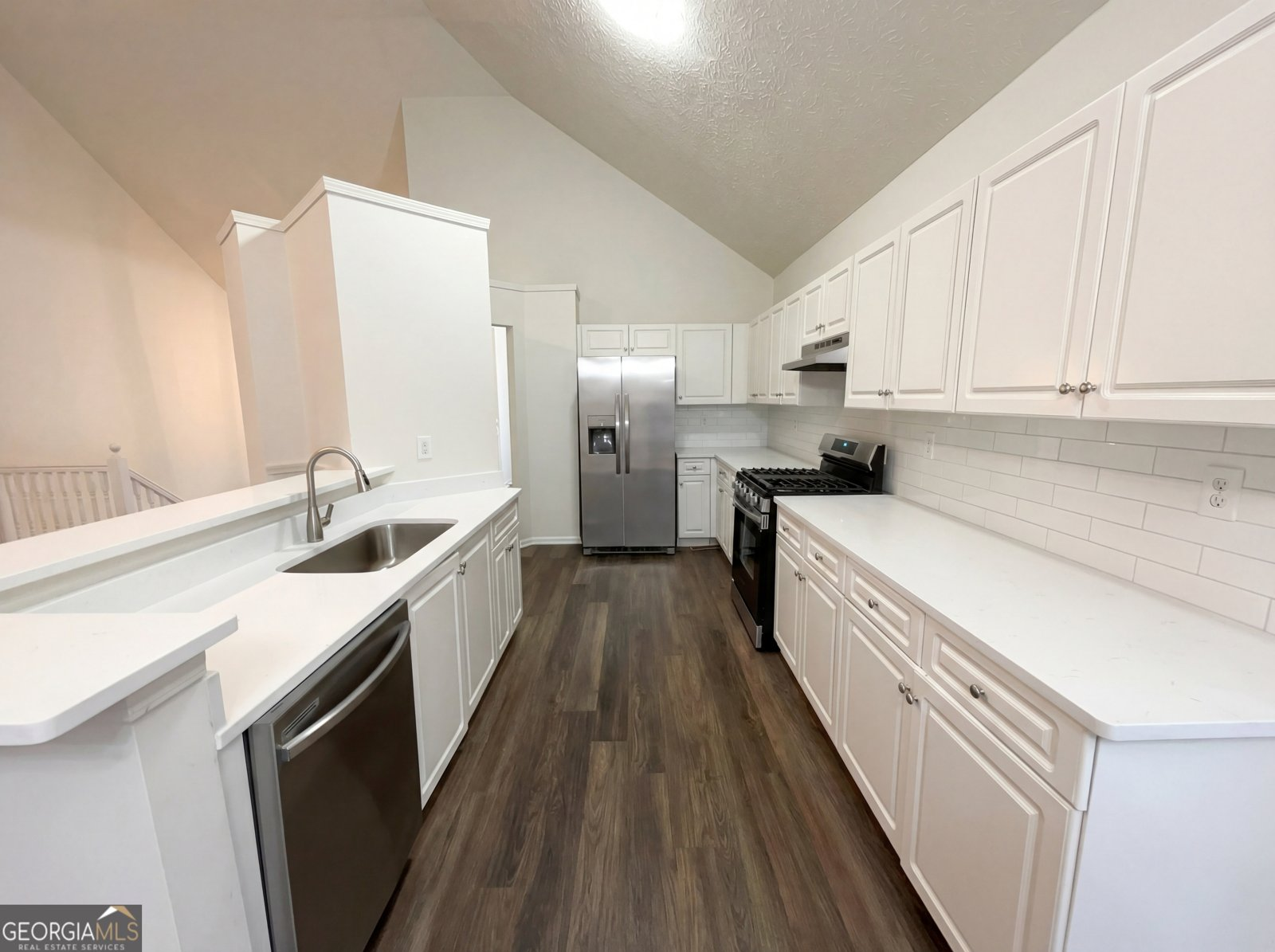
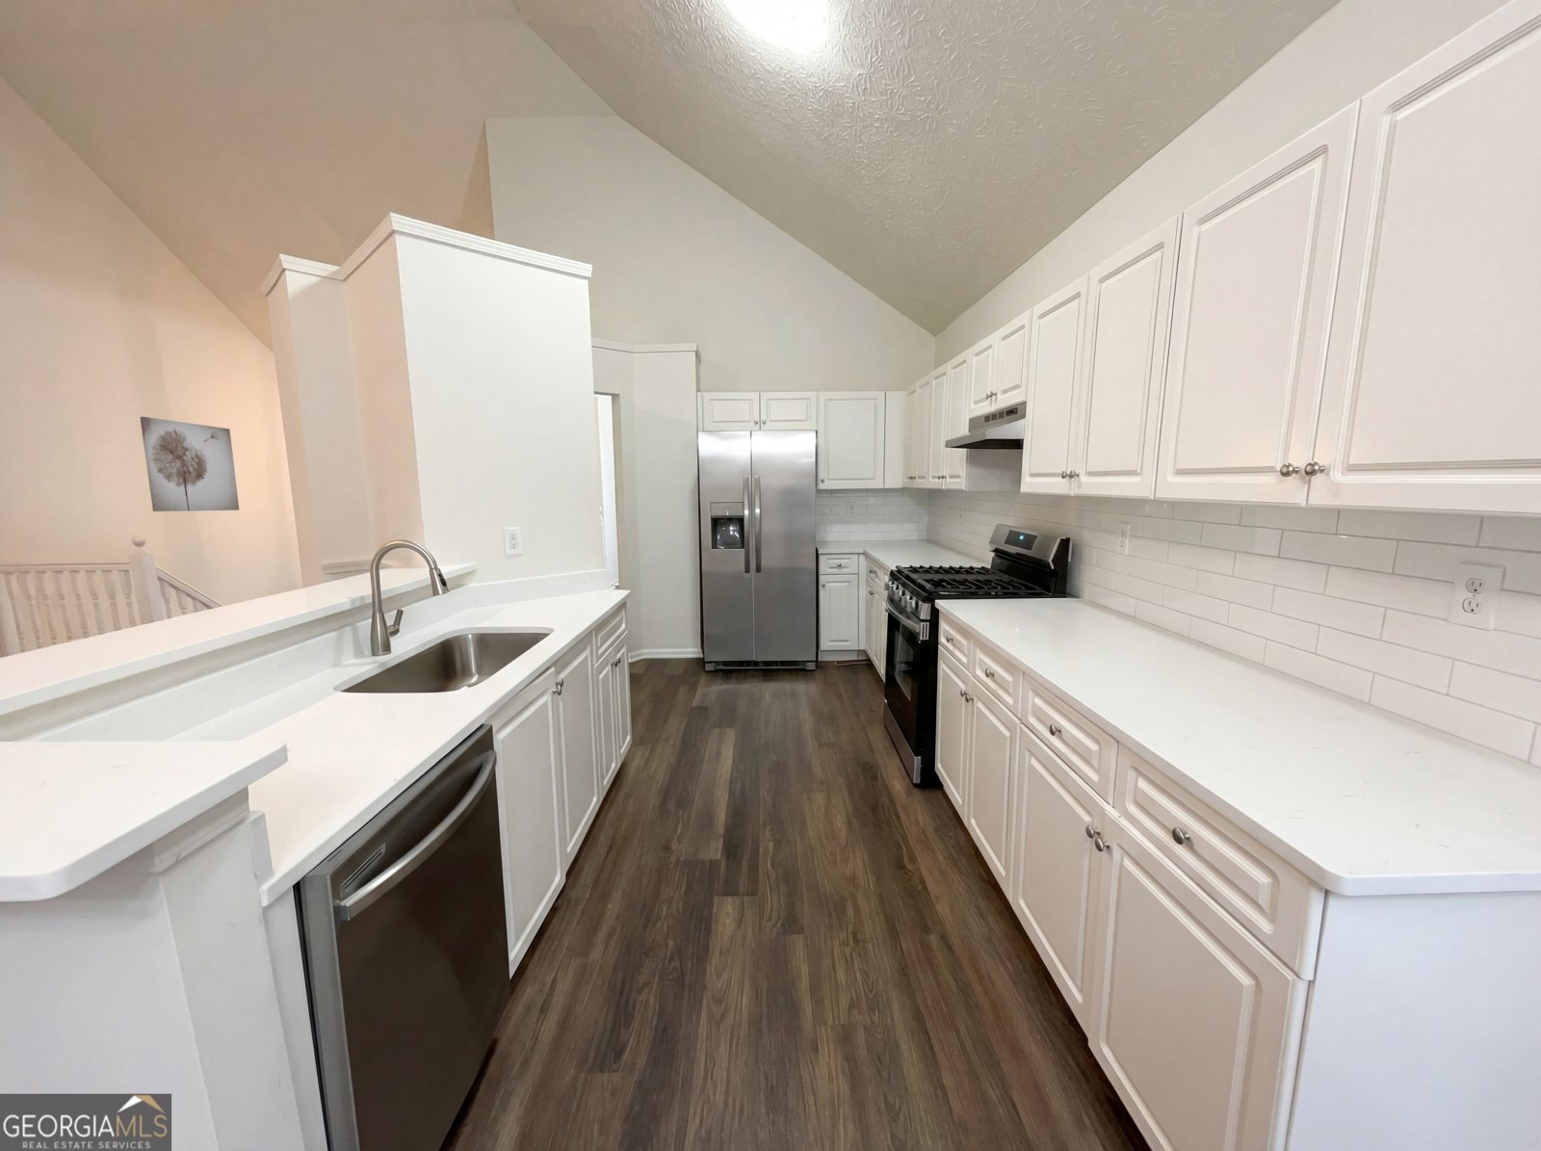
+ wall art (193, 467)
